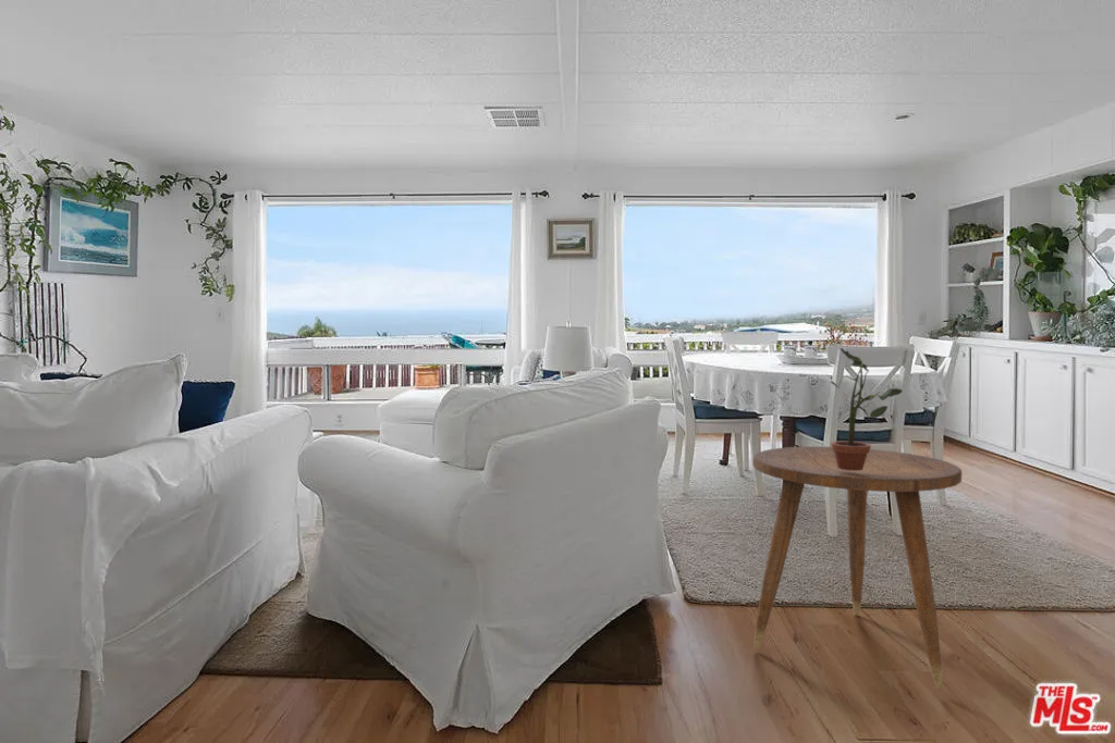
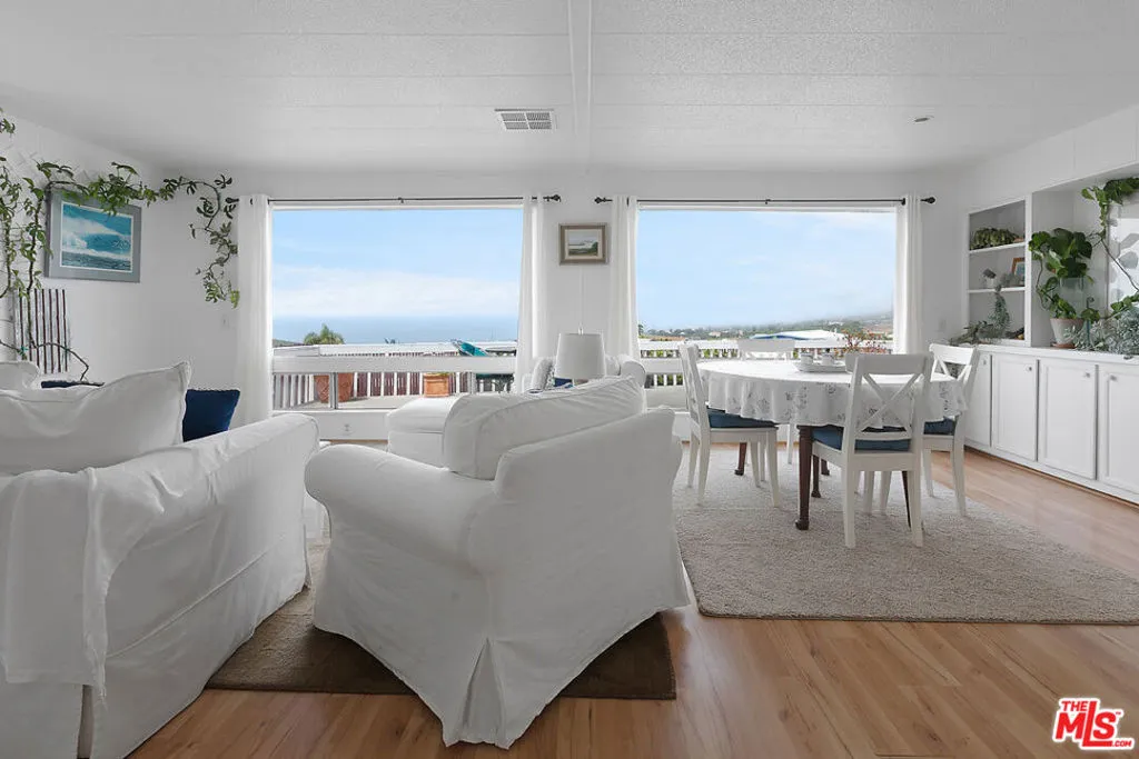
- potted plant (851, 407)
- side table (849, 556)
